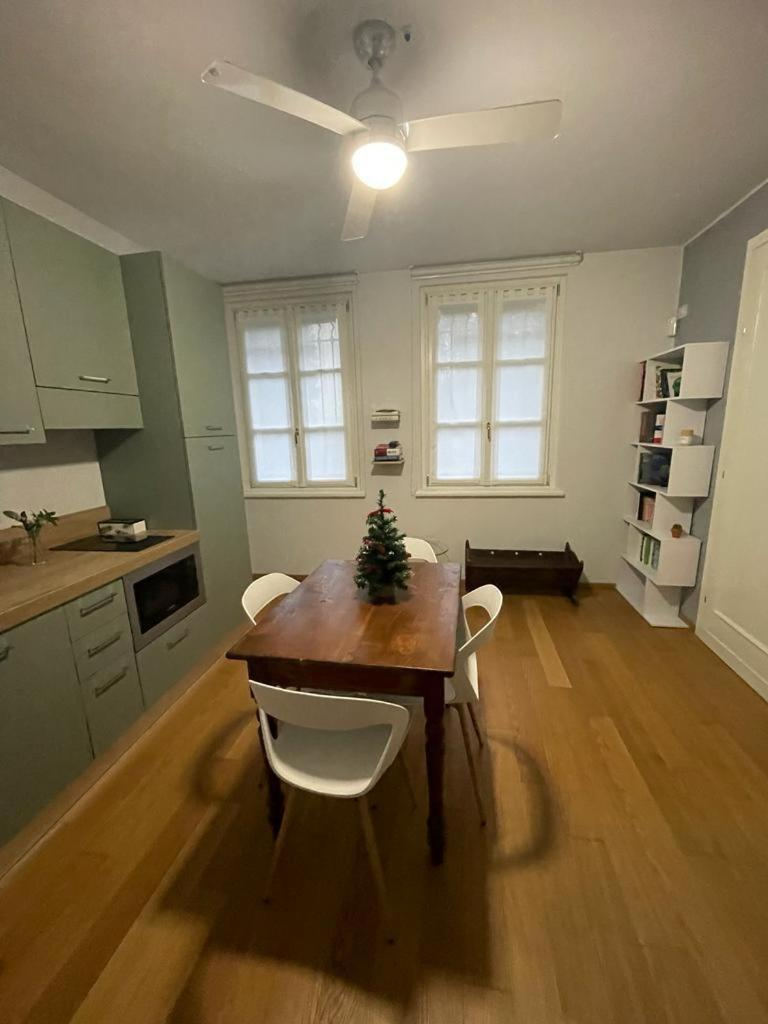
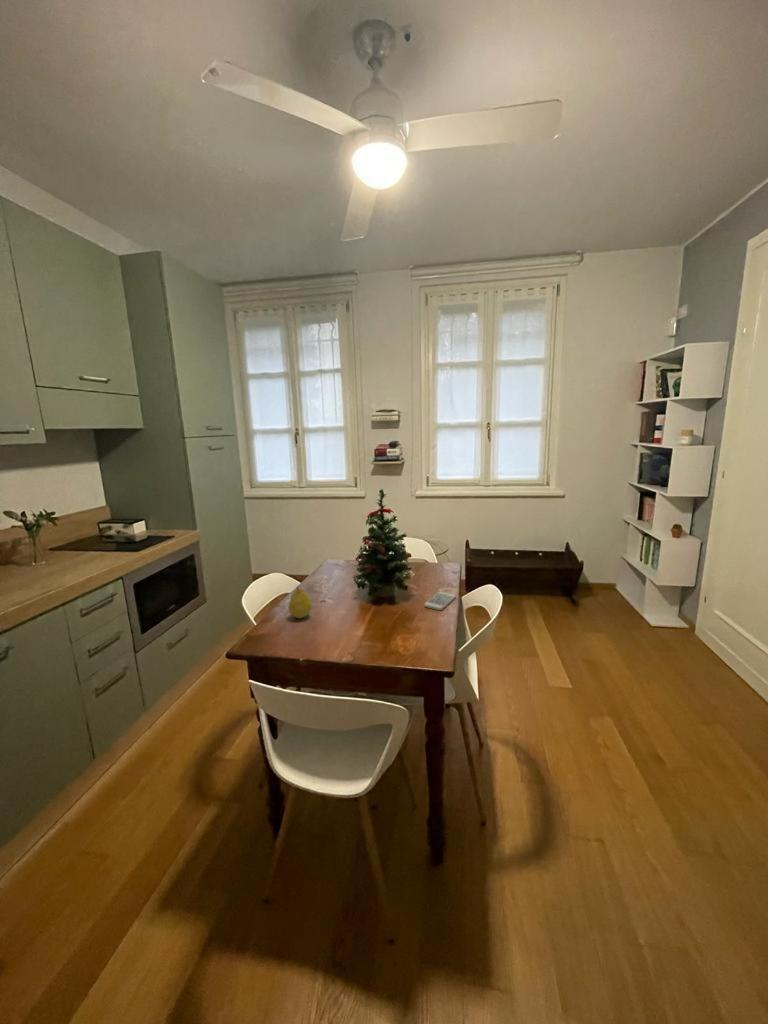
+ fruit (300, 601)
+ smartphone (440, 600)
